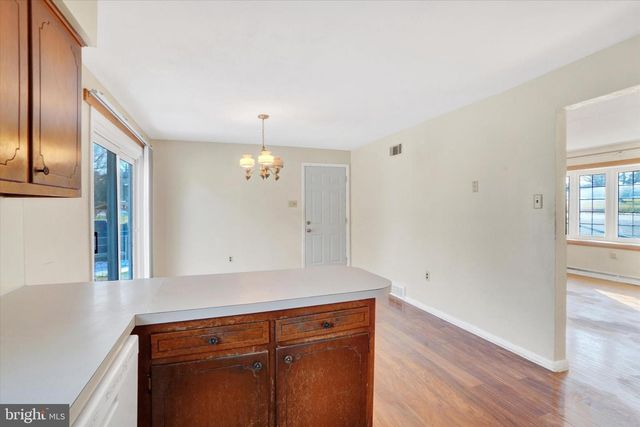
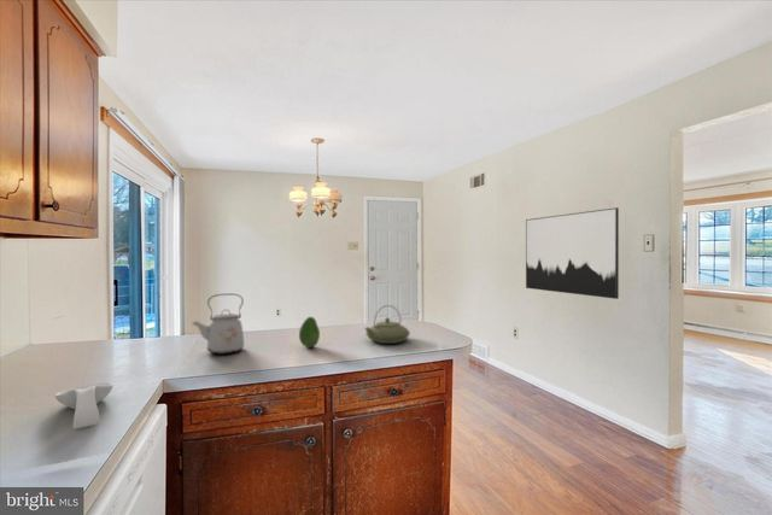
+ teapot (385, 323)
+ spoon rest (86, 396)
+ wall art (565, 253)
+ fruit (309, 332)
+ kettle (218, 323)
